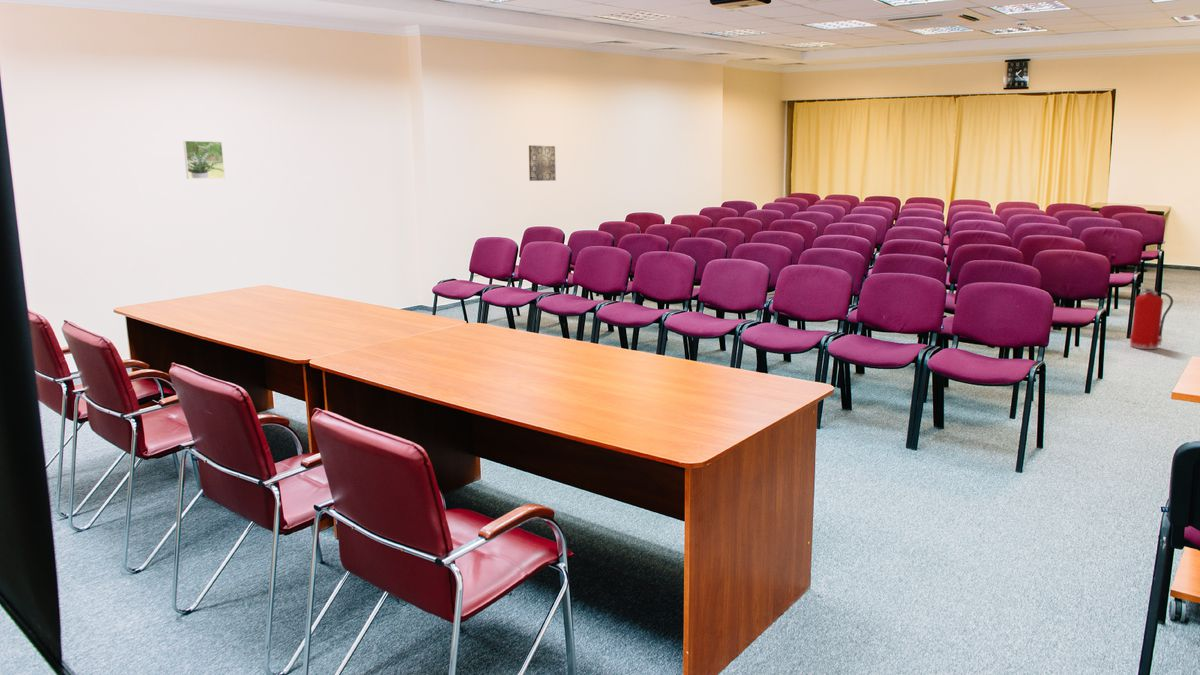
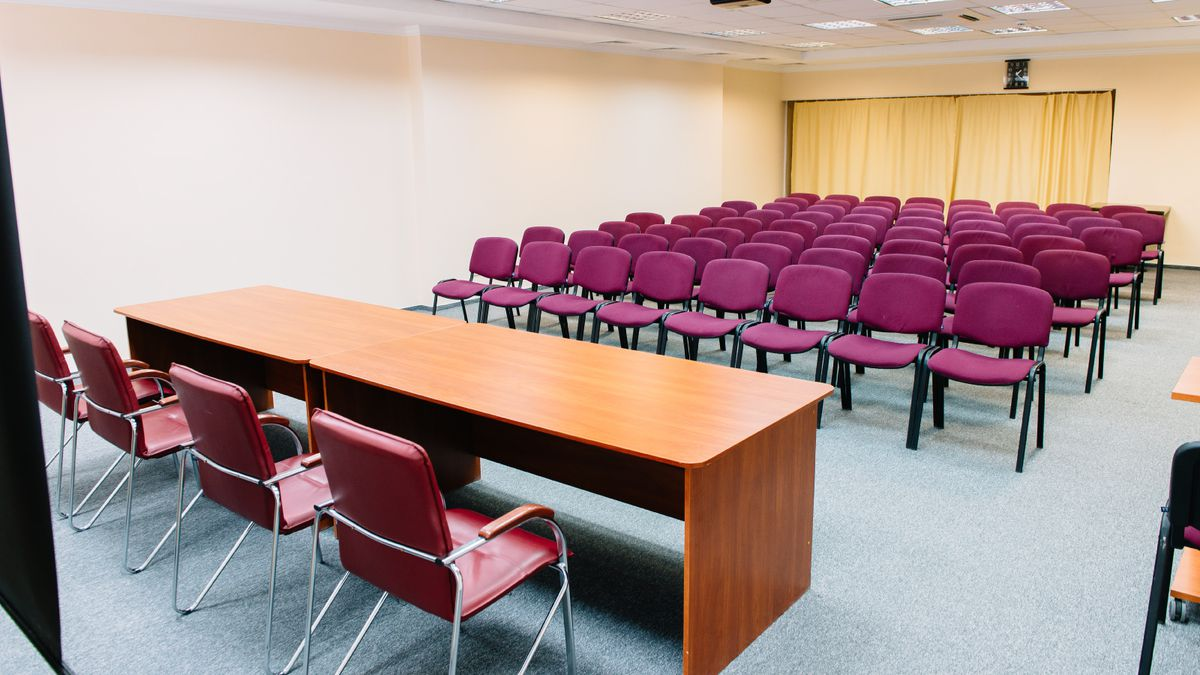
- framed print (204, 159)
- wall art (542, 163)
- fire extinguisher (1151, 318)
